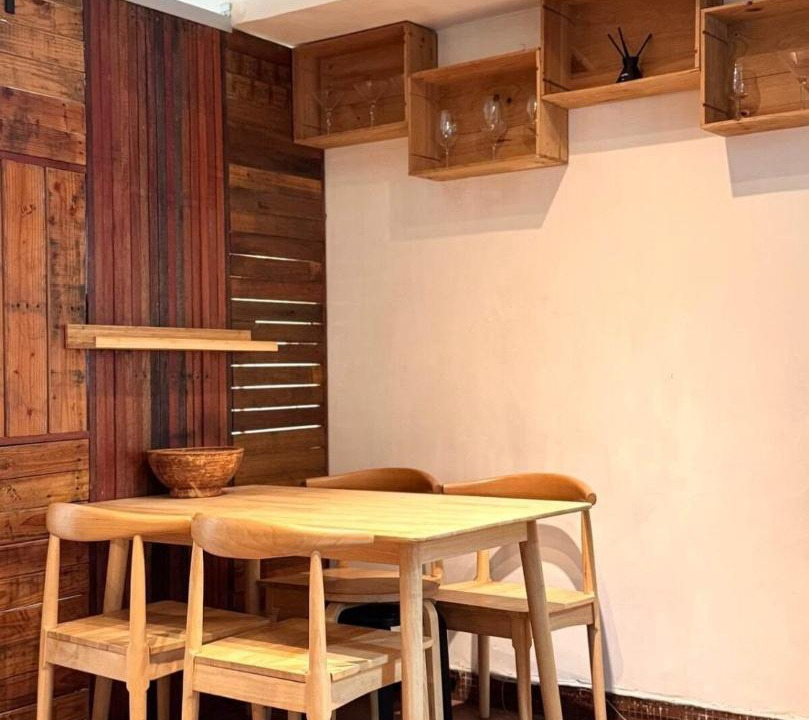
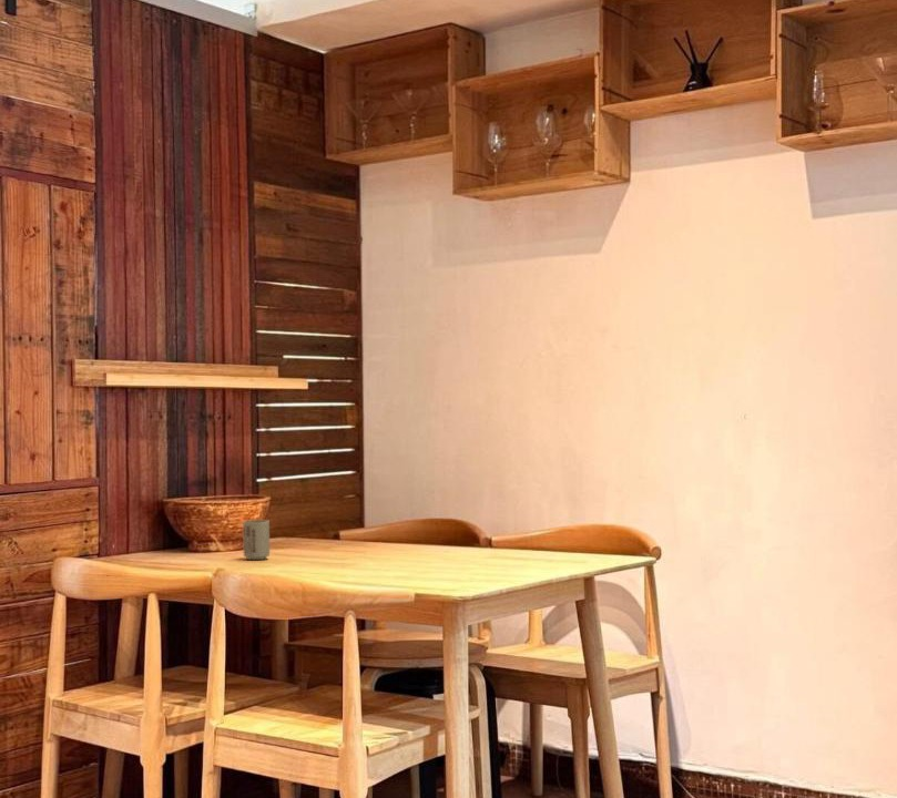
+ cup (256, 540)
